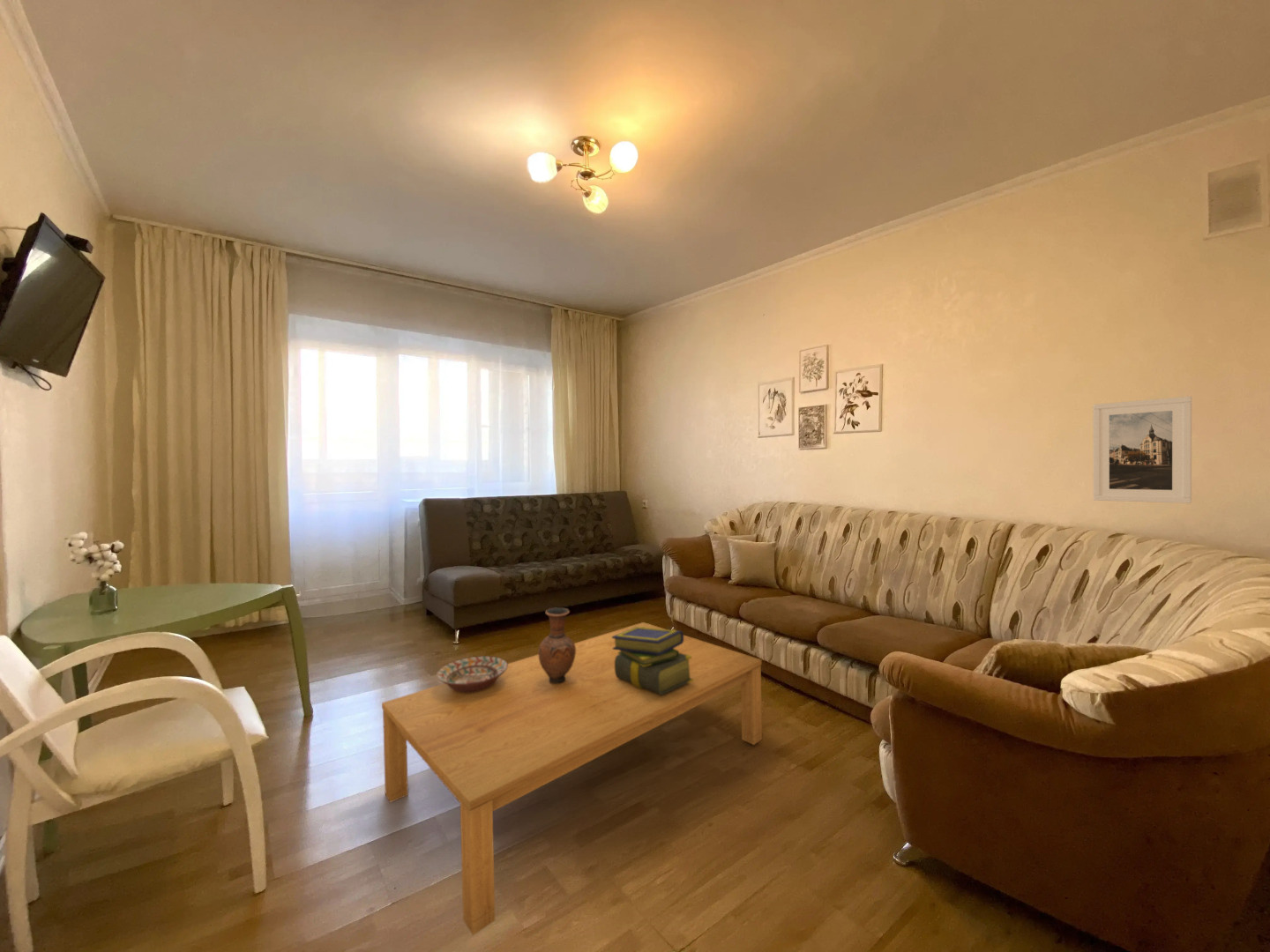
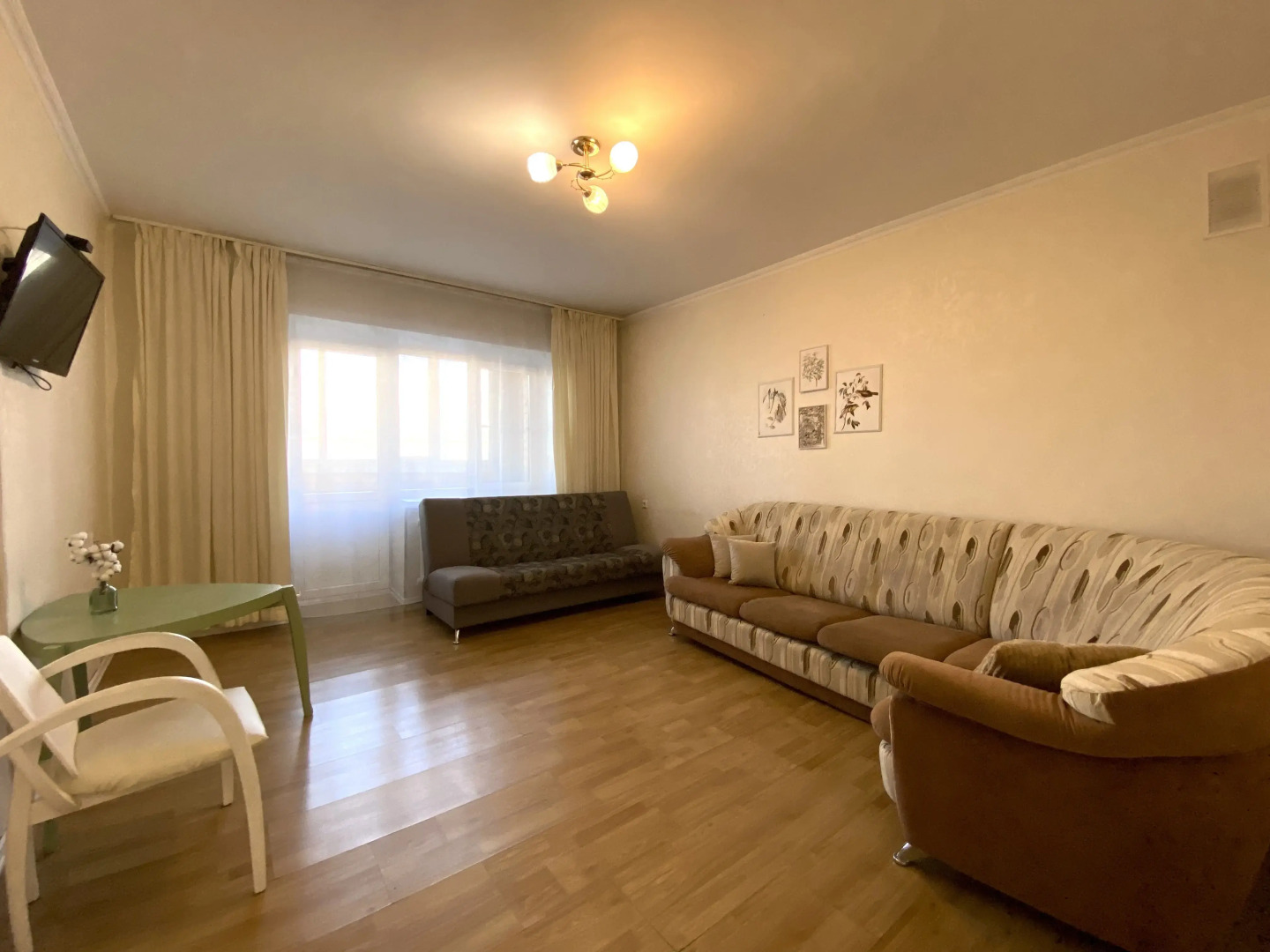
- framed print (1139, 450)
- decorative bowl (473, 676)
- coffee table (588, 723)
- vase (557, 645)
- stack of books (649, 655)
